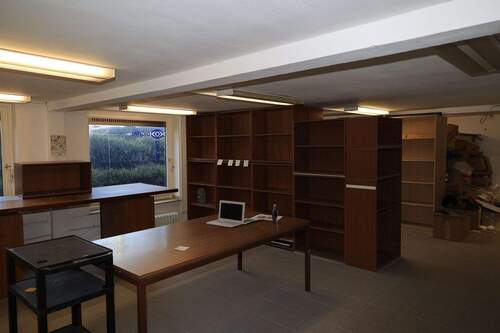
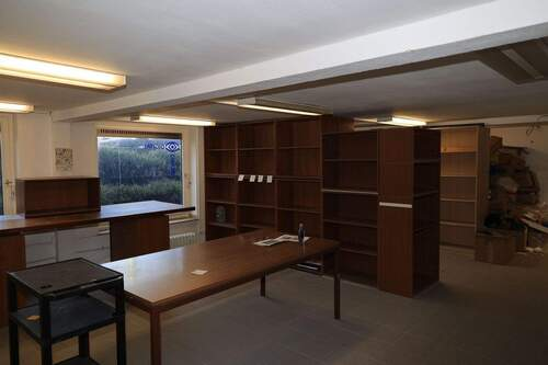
- laptop (225, 213)
